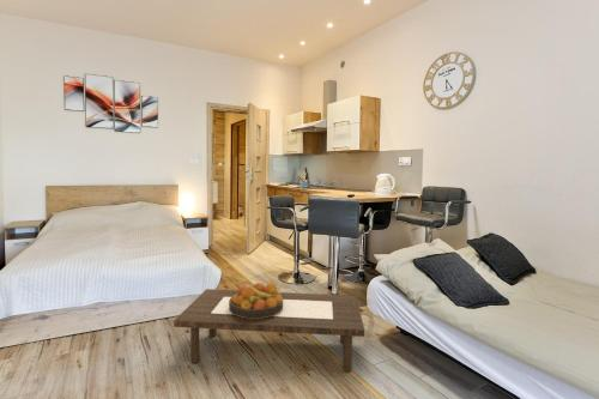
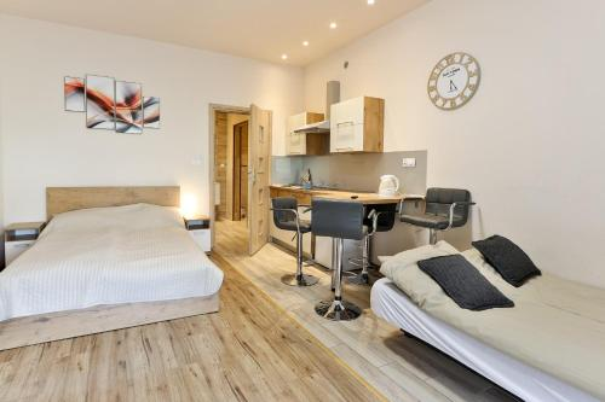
- coffee table (273, 328)
- fruit bowl (256, 295)
